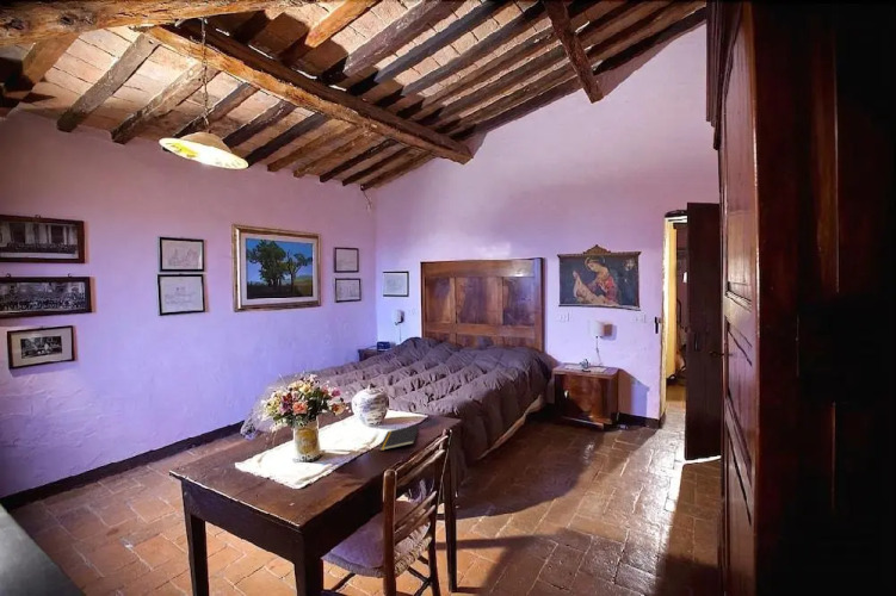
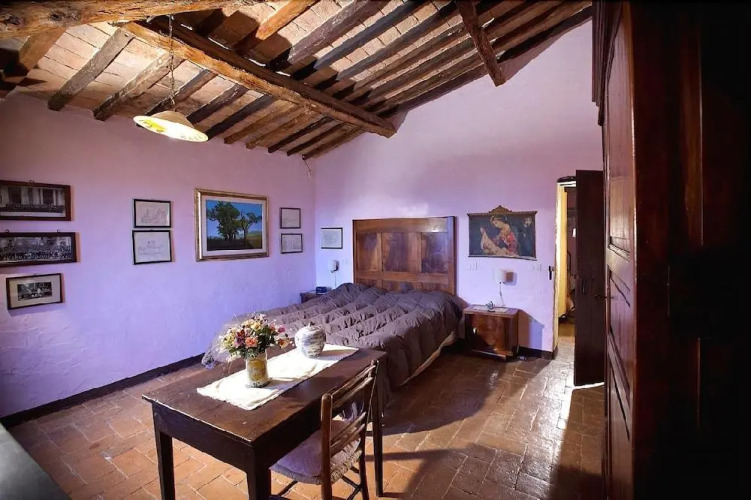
- notepad (400, 436)
